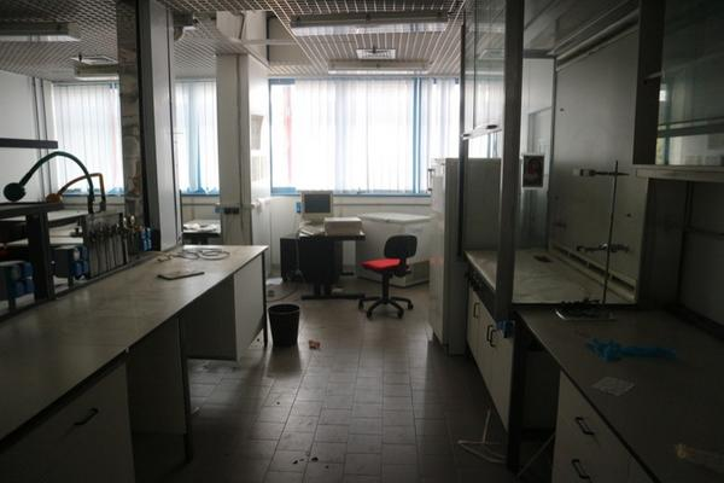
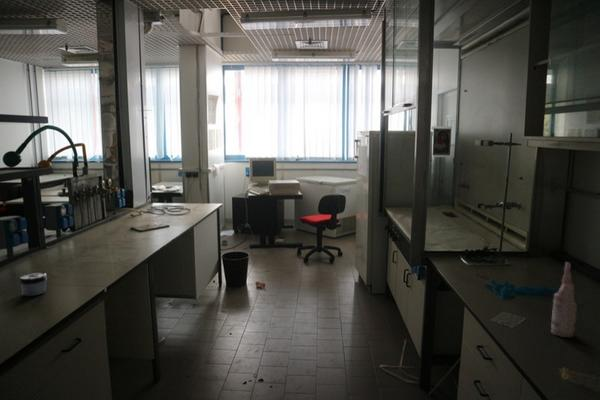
+ bottle (564, 298)
+ jar (33, 284)
